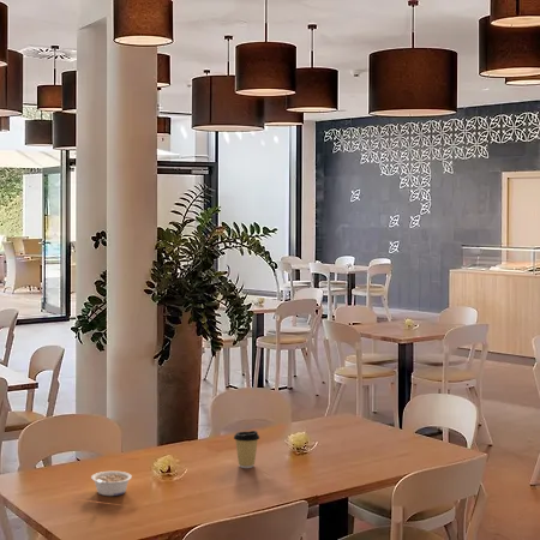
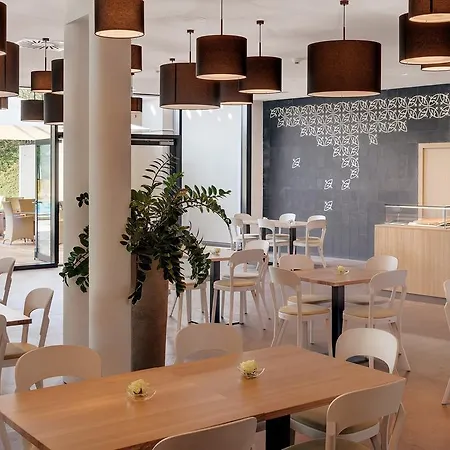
- coffee cup (246, 449)
- legume (112, 482)
